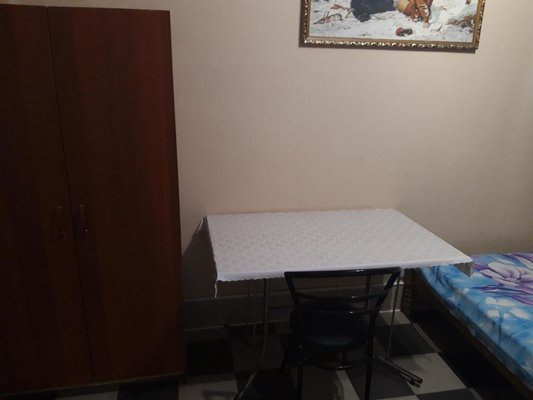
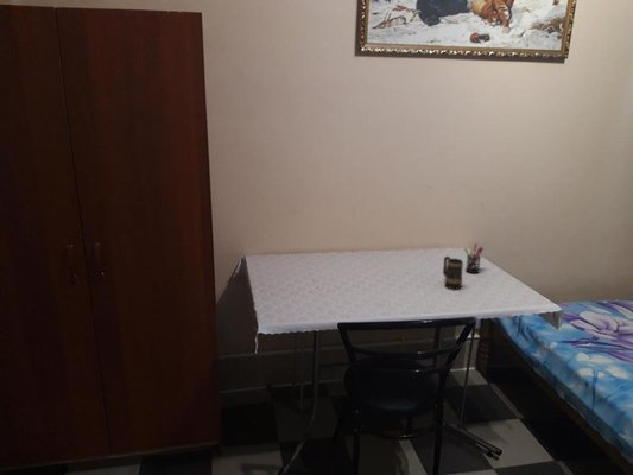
+ mug (451, 272)
+ pen holder (471, 258)
